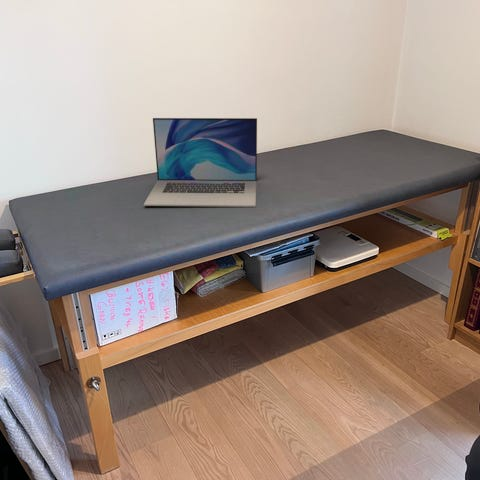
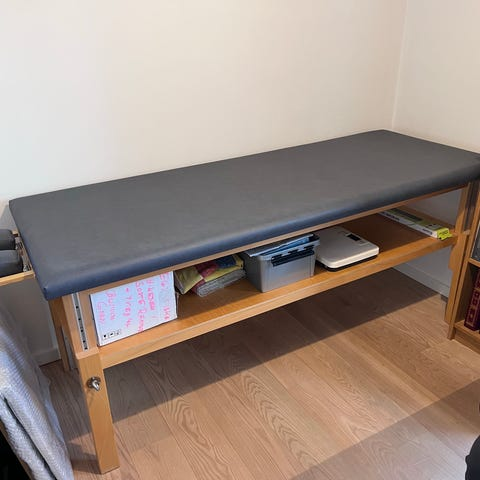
- laptop (202, 160)
